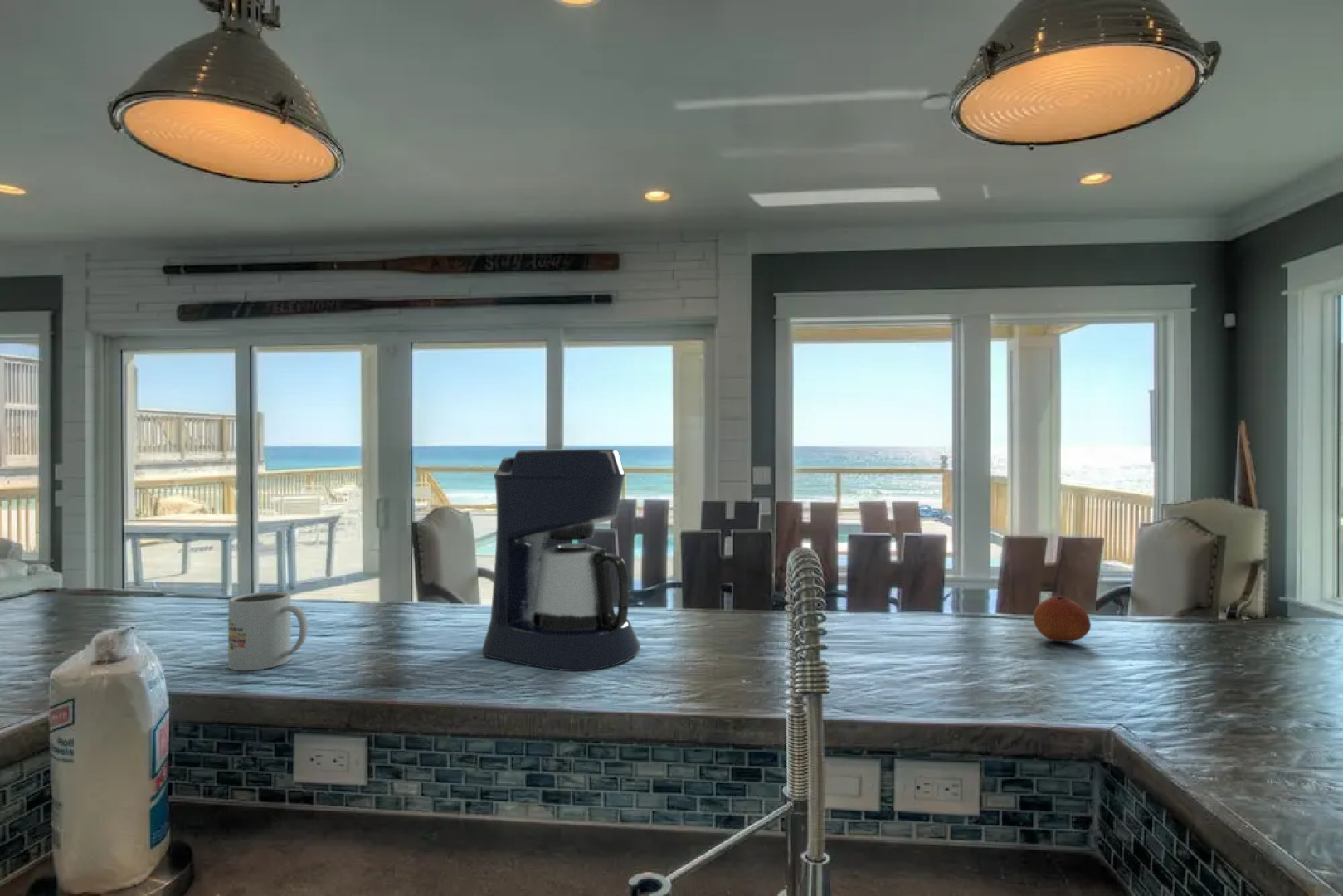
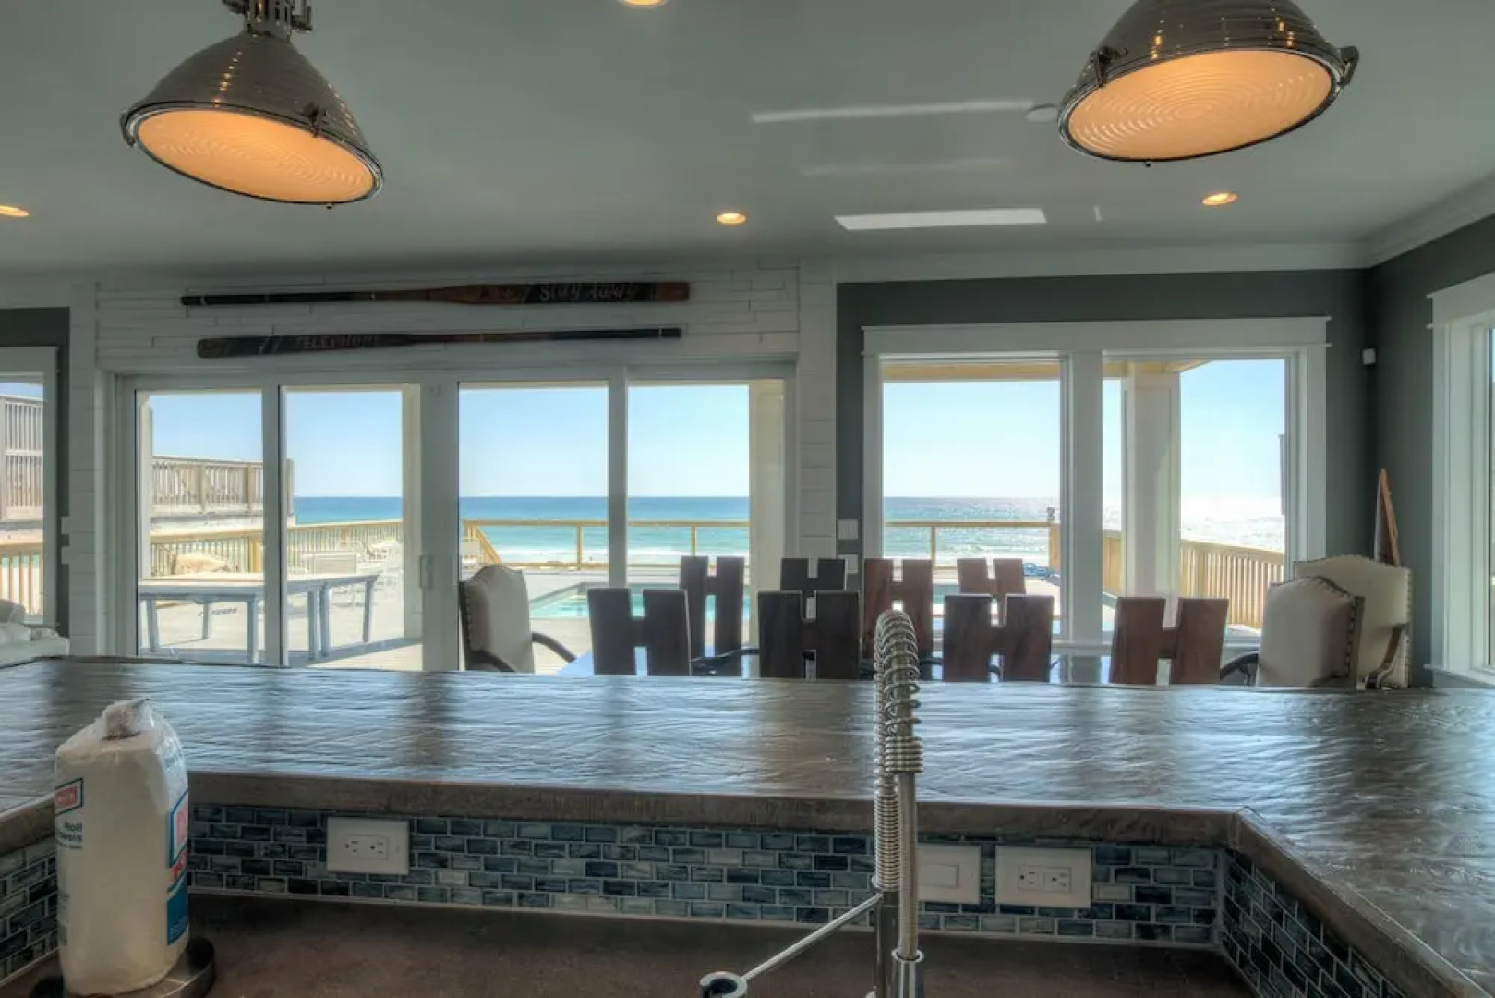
- mug (270, 630)
- coffee maker (564, 549)
- fruit (1062, 618)
